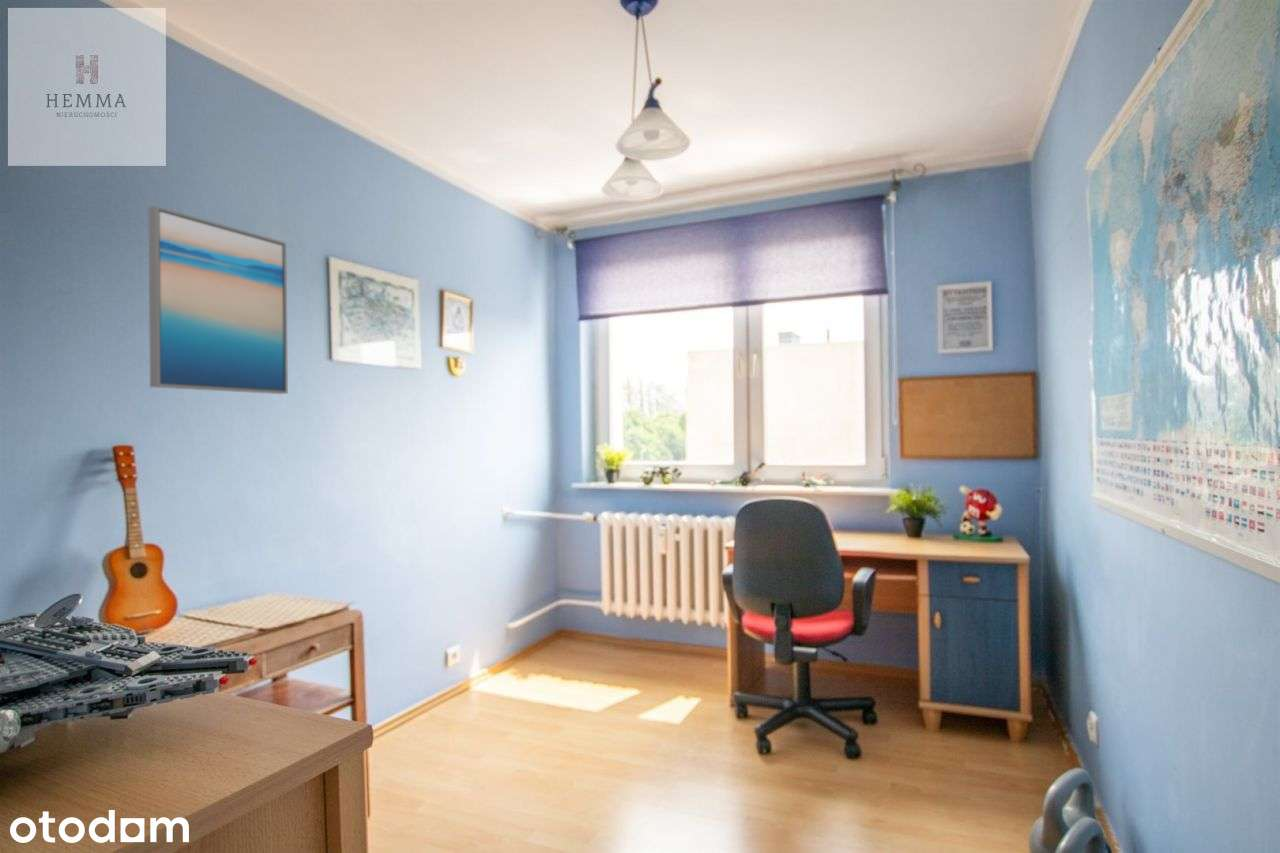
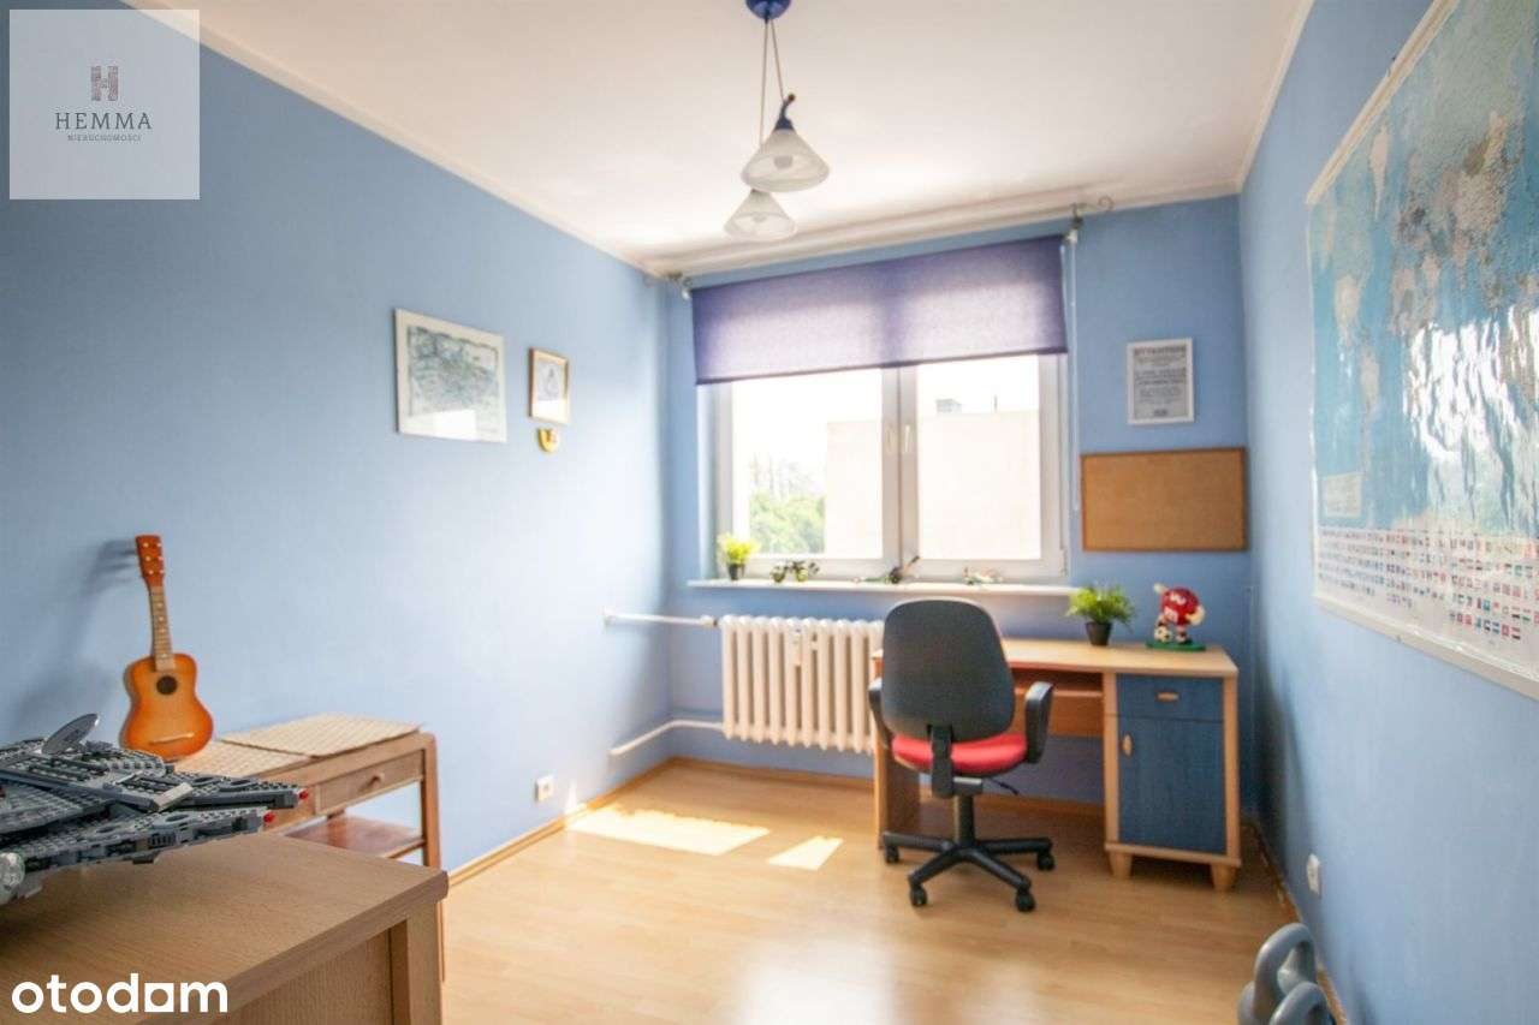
- wall art (224, 308)
